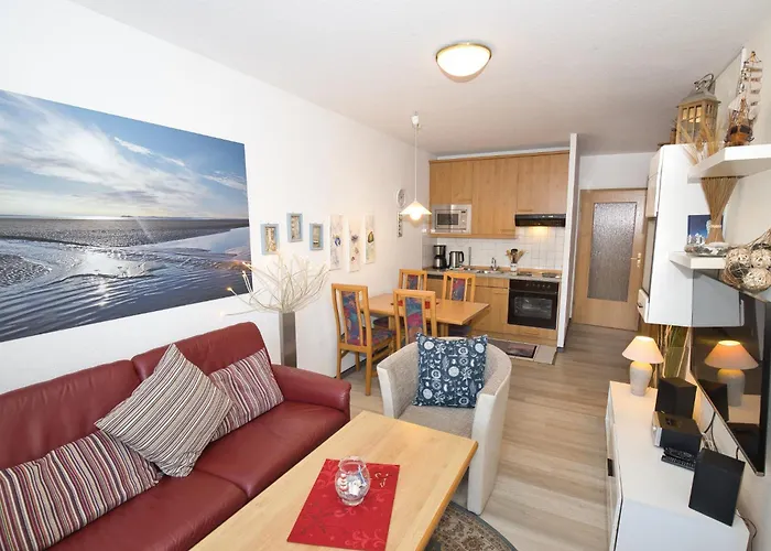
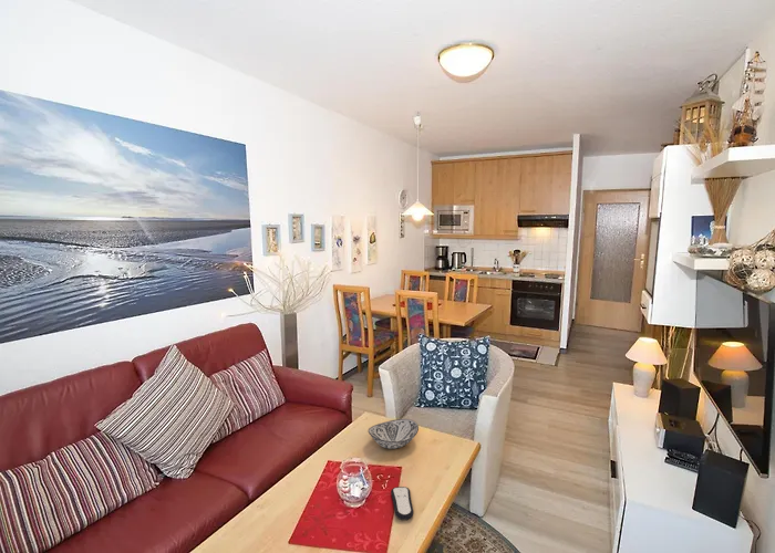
+ decorative bowl (393, 436)
+ remote control (402, 502)
